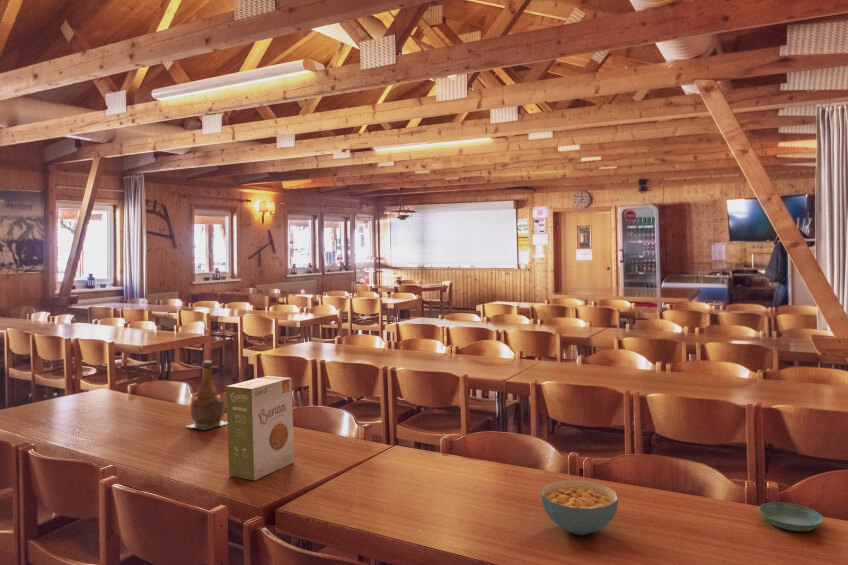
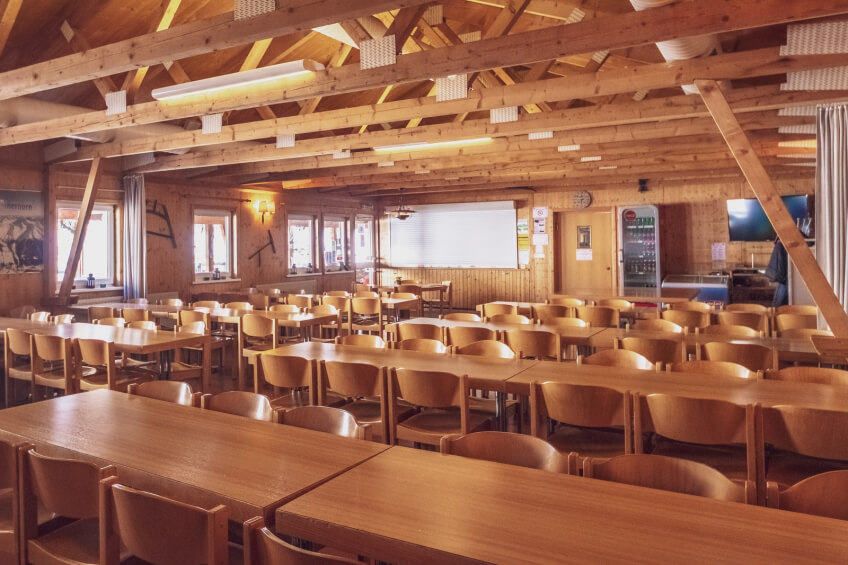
- food box (261, 425)
- cereal bowl (579, 511)
- bottle (207, 393)
- saucer (790, 517)
